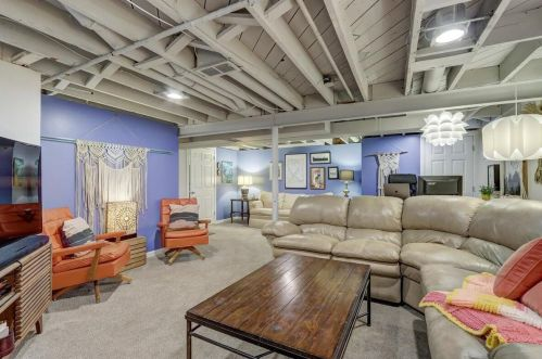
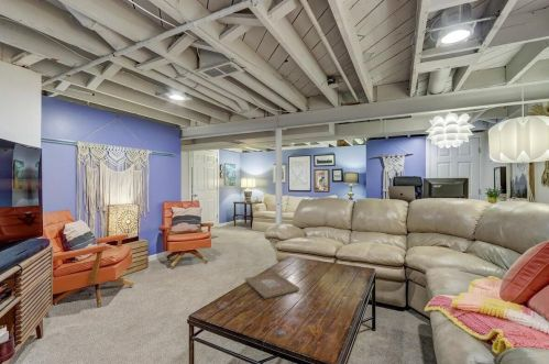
+ picture frame (271, 284)
